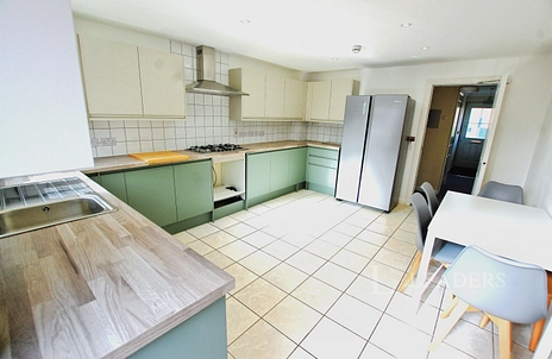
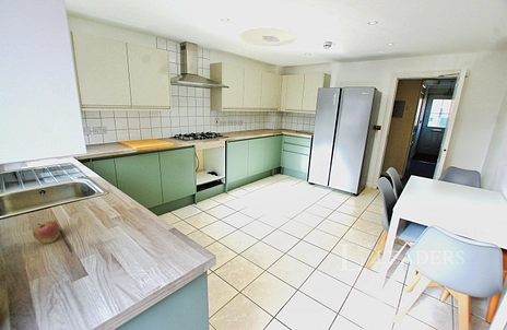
+ ceiling light (268, 34)
+ apple (46, 231)
